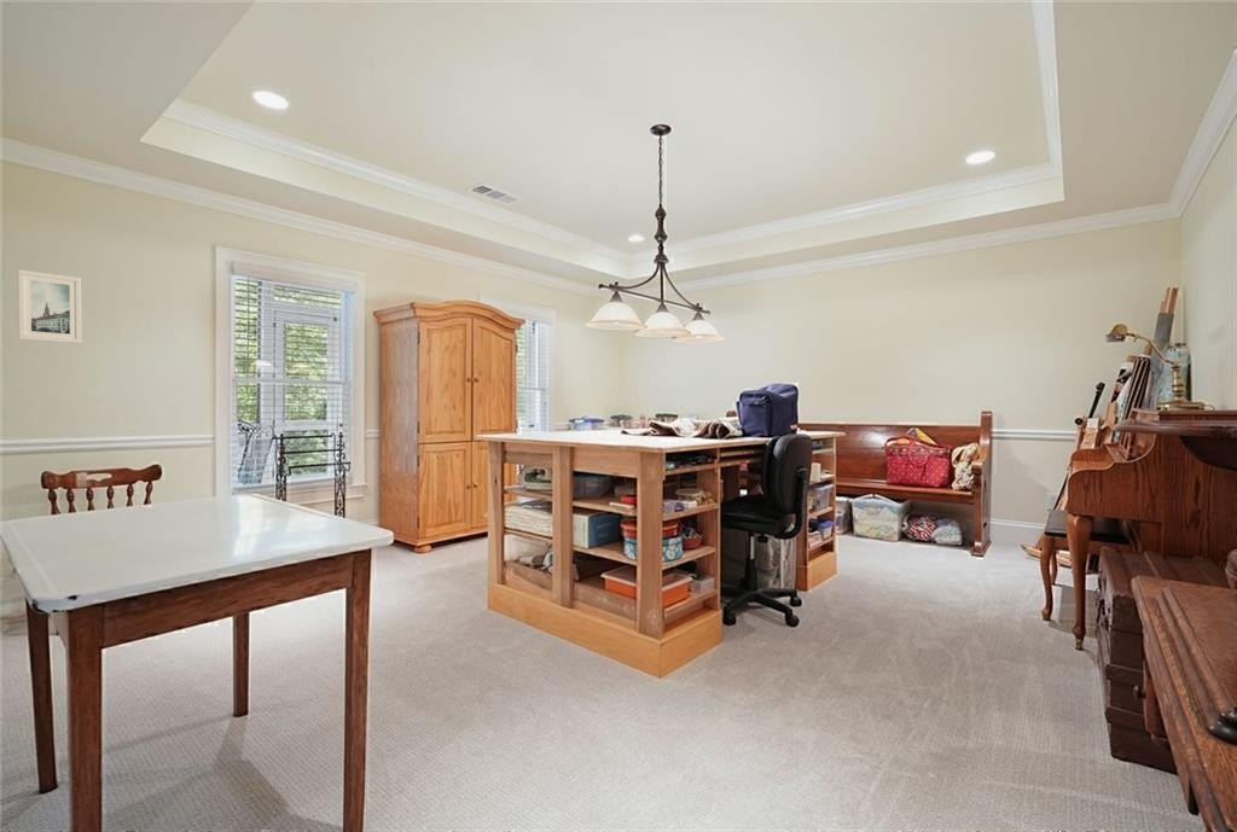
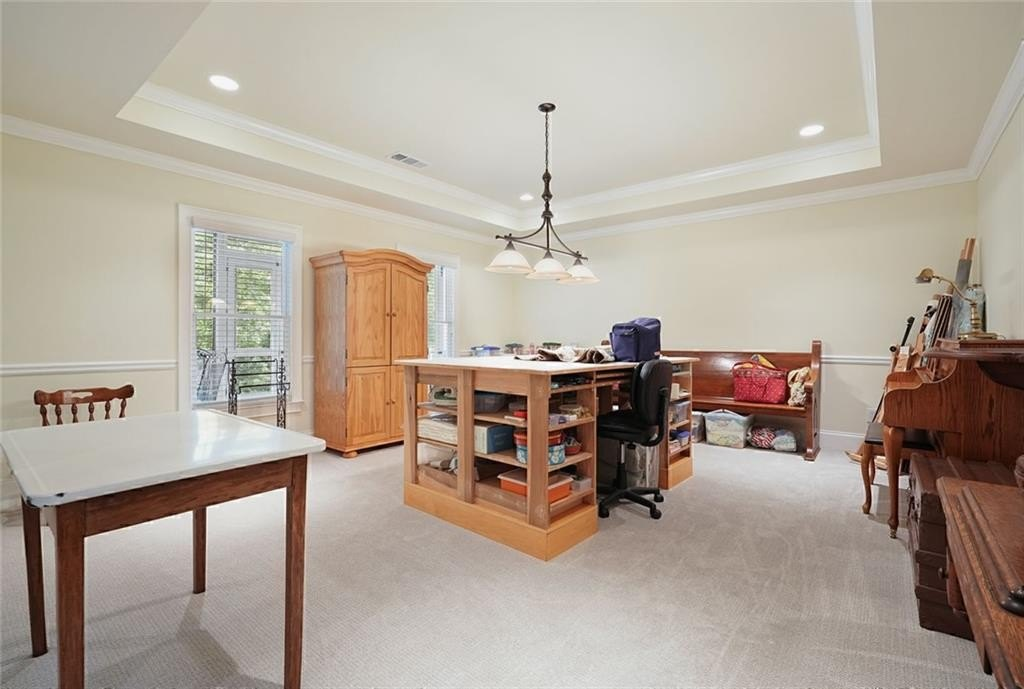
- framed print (50, 307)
